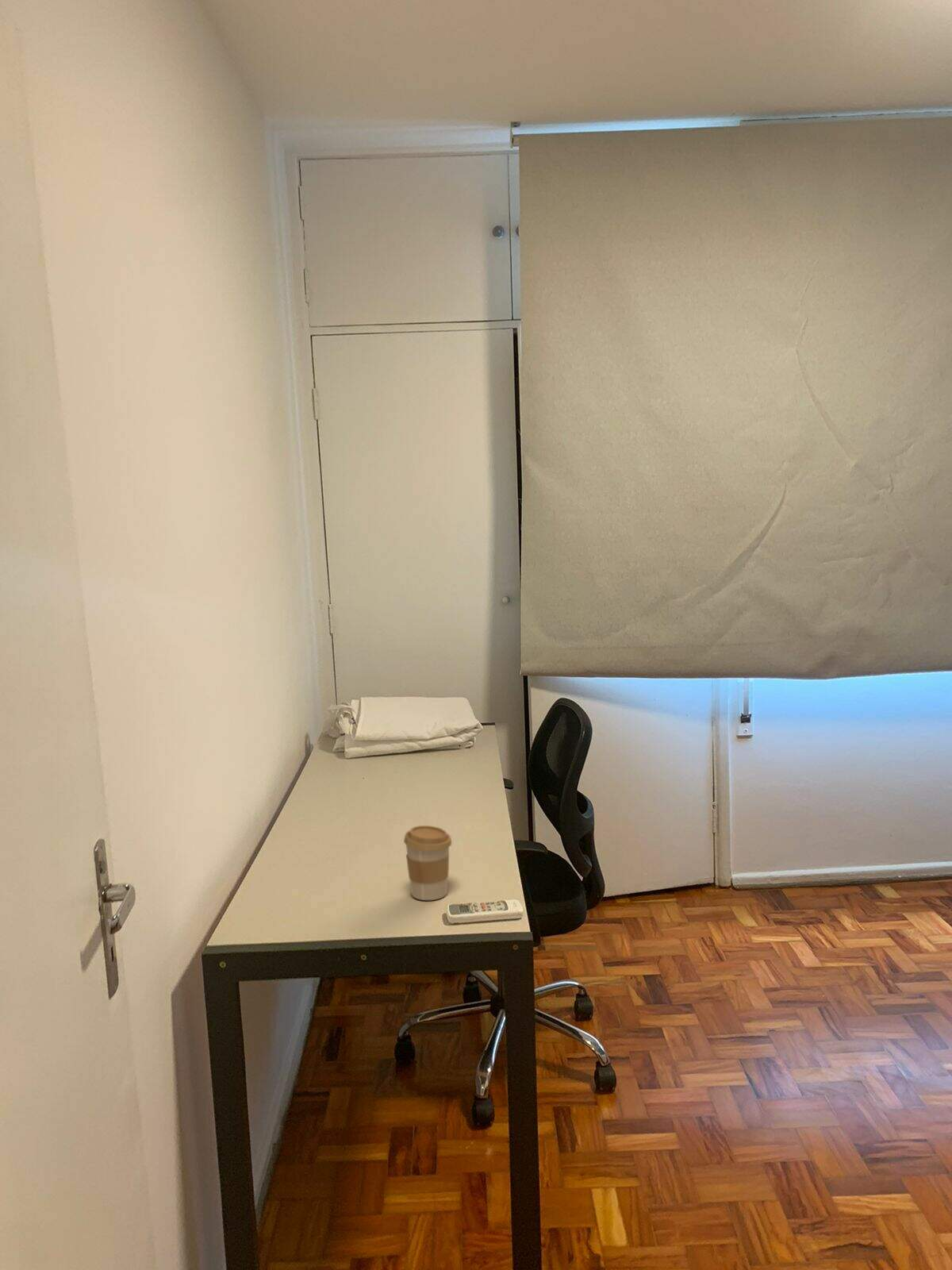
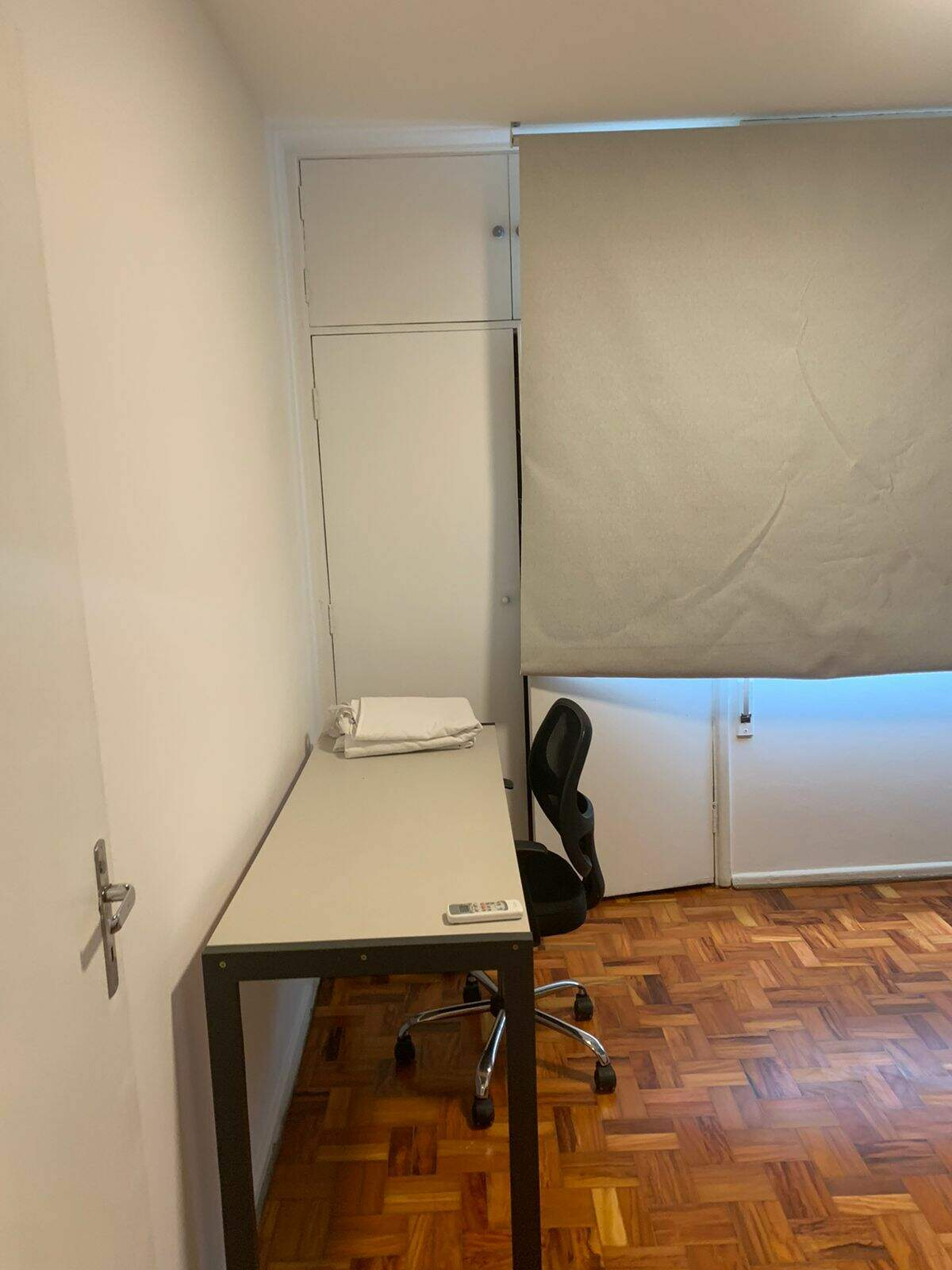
- coffee cup (428, 861)
